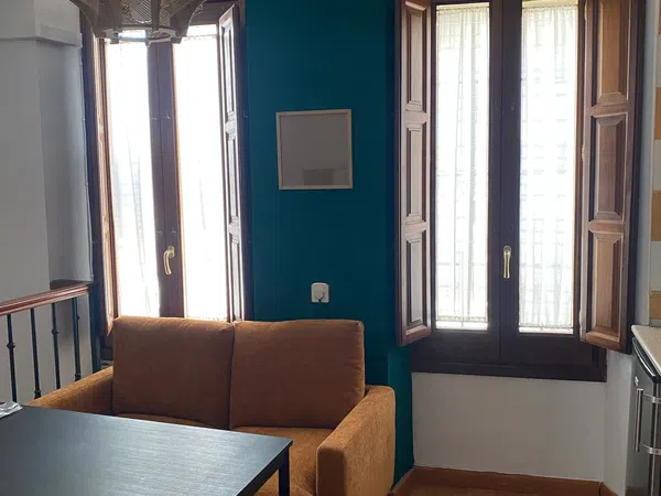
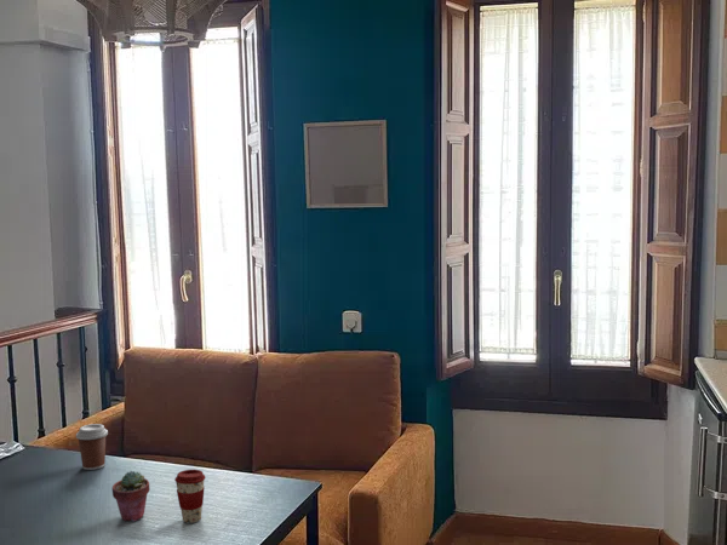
+ coffee cup (190, 495)
+ coffee cup (92, 446)
+ potted succulent (131, 493)
